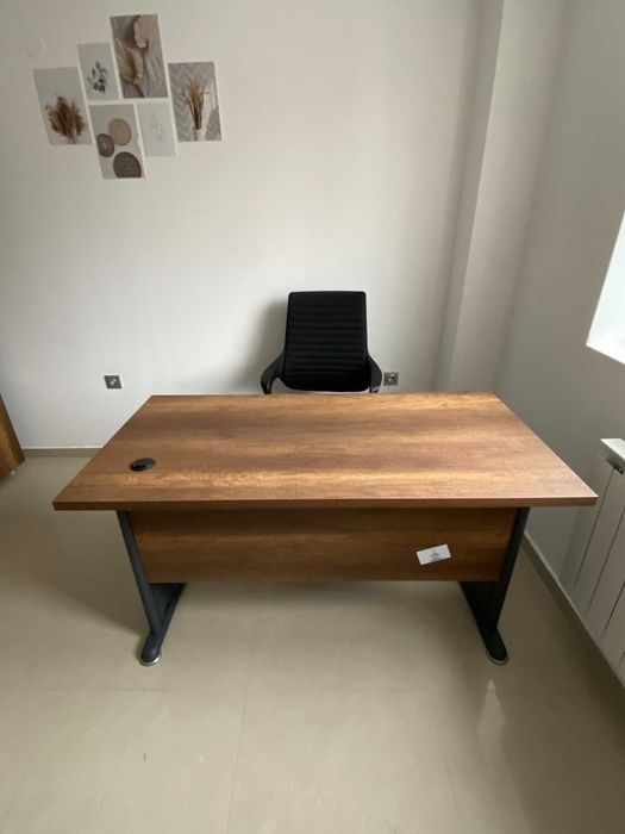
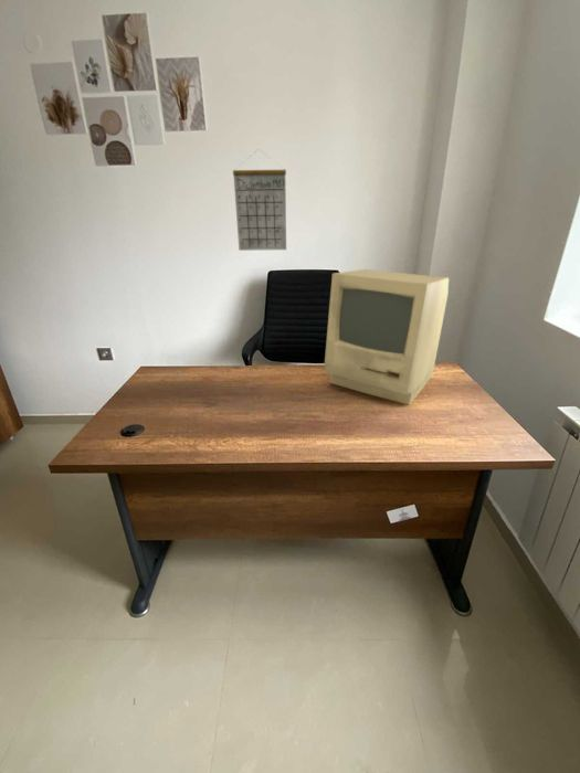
+ calendar (261, 202)
+ computer monitor (384, 330)
